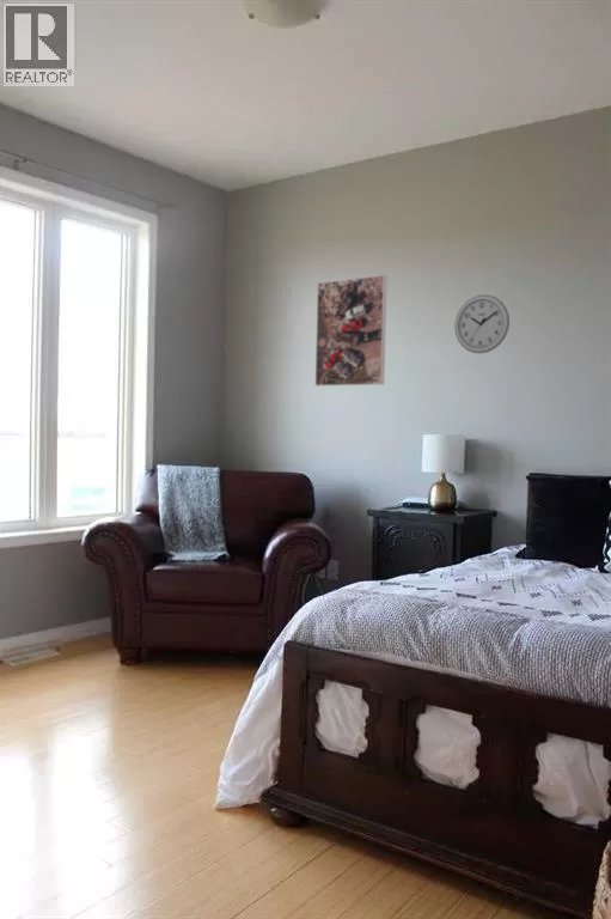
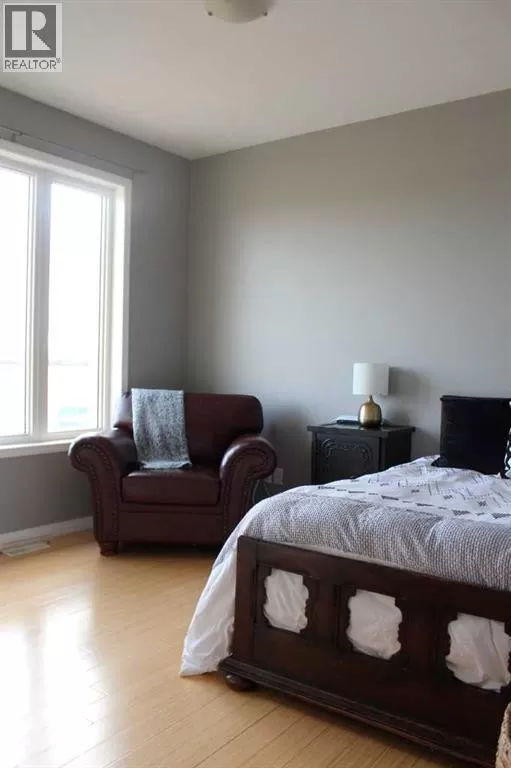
- wall clock (481, 323)
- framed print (349, 331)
